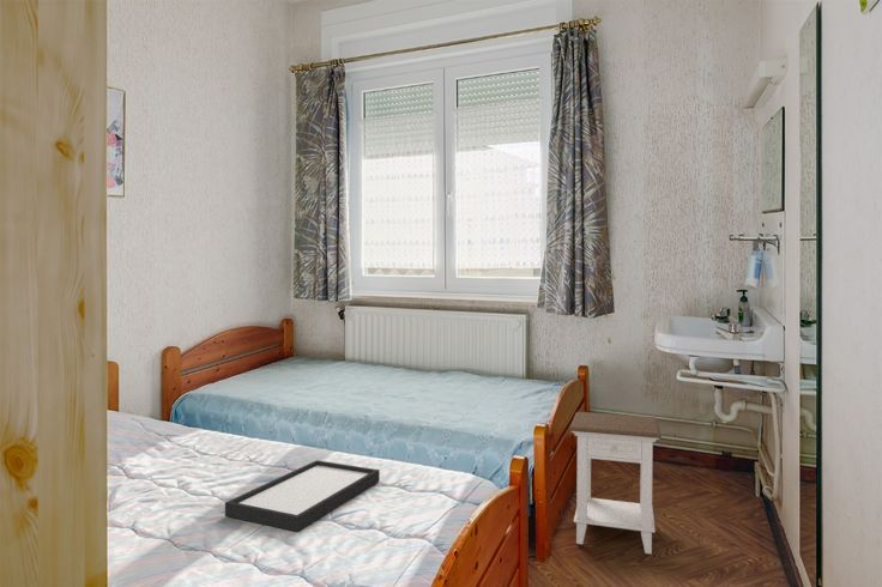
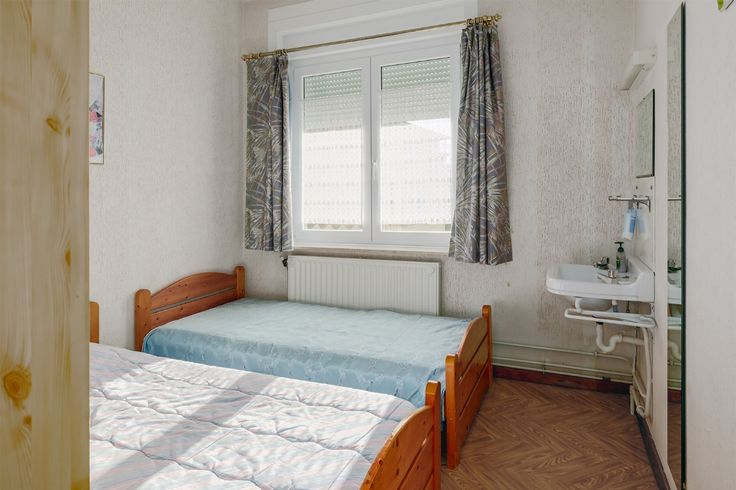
- nightstand (614, 460)
- tray (308, 490)
